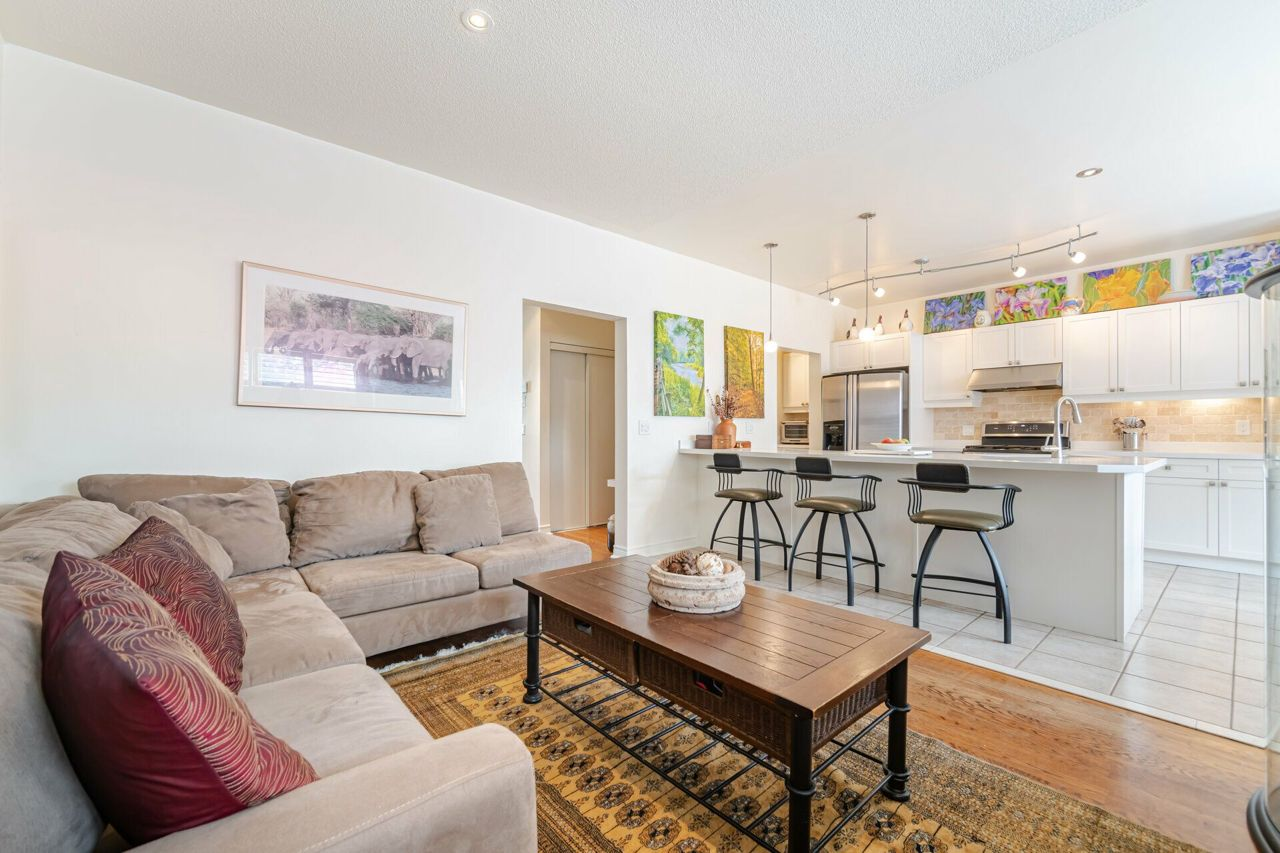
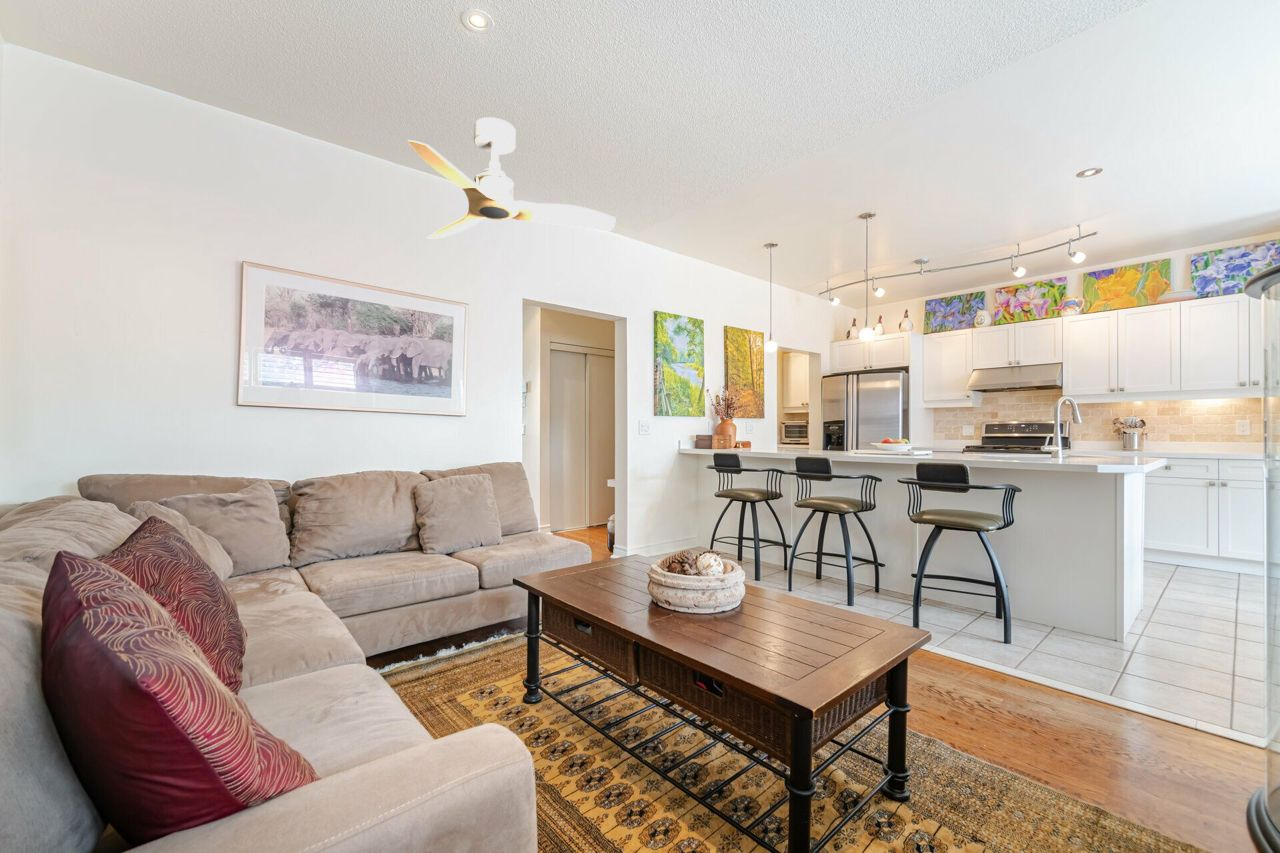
+ ceiling fan (510, 179)
